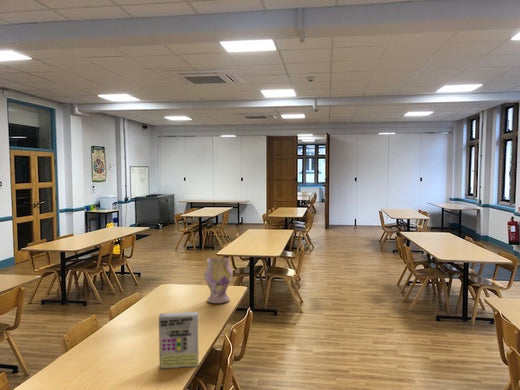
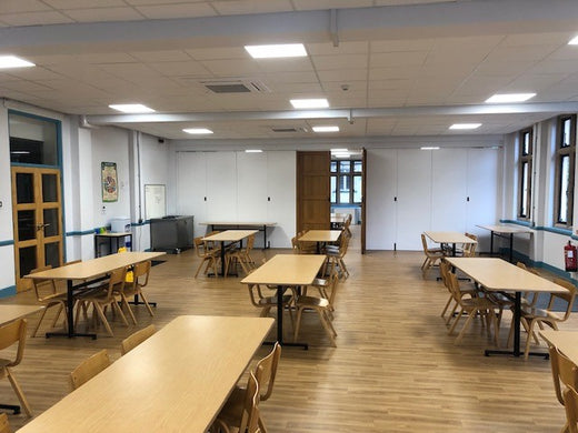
- cereal box (179, 339)
- vase (218, 280)
